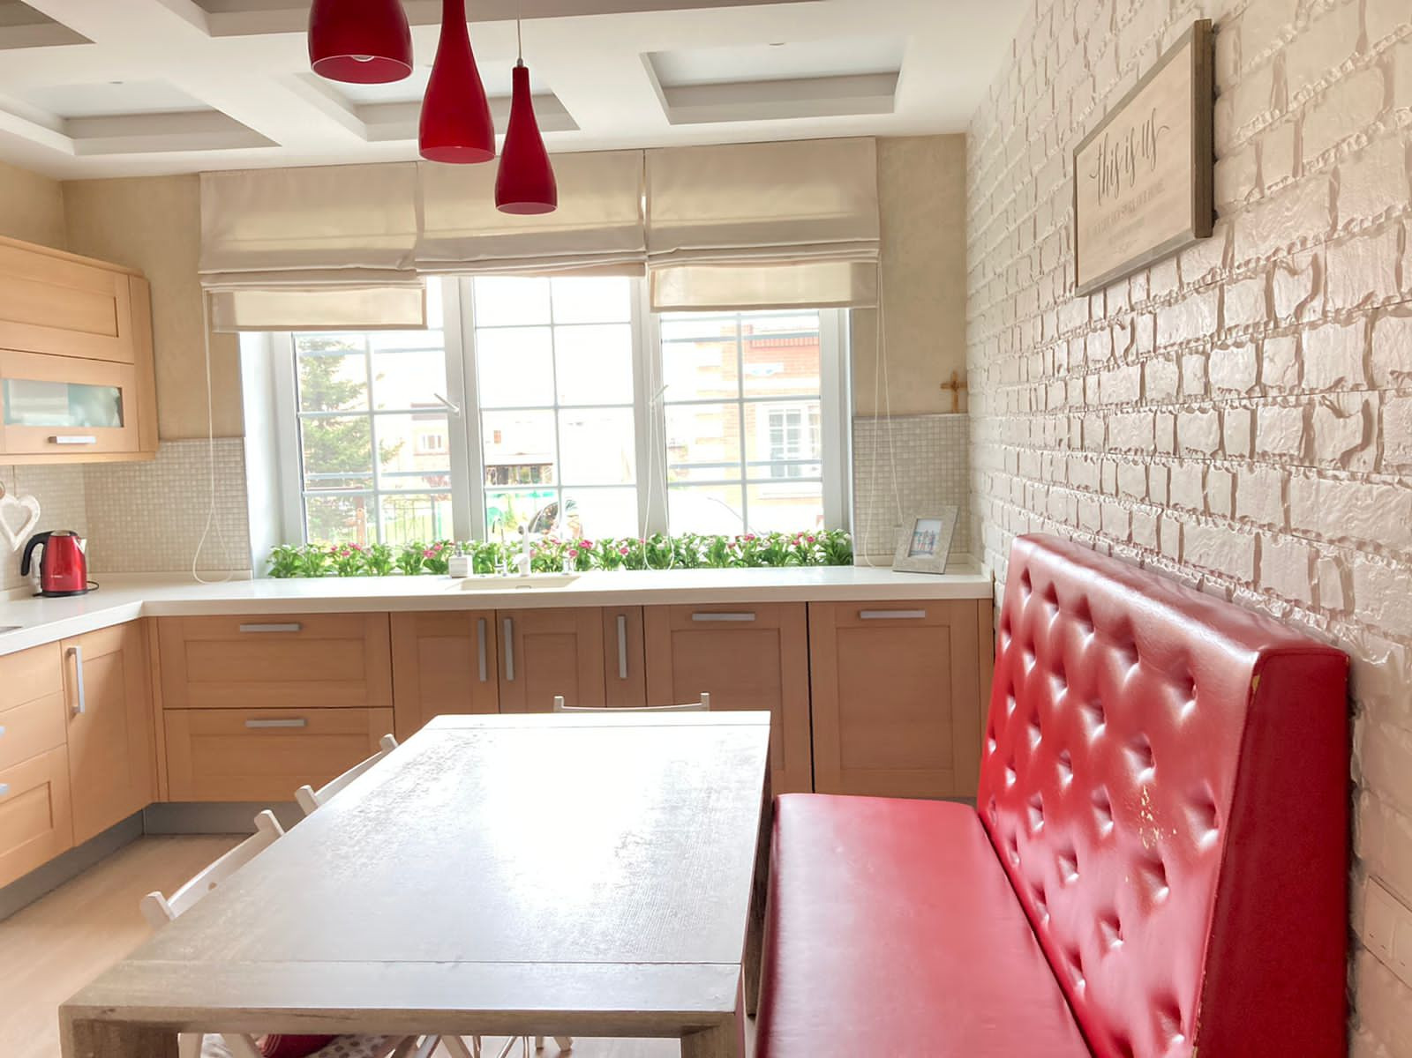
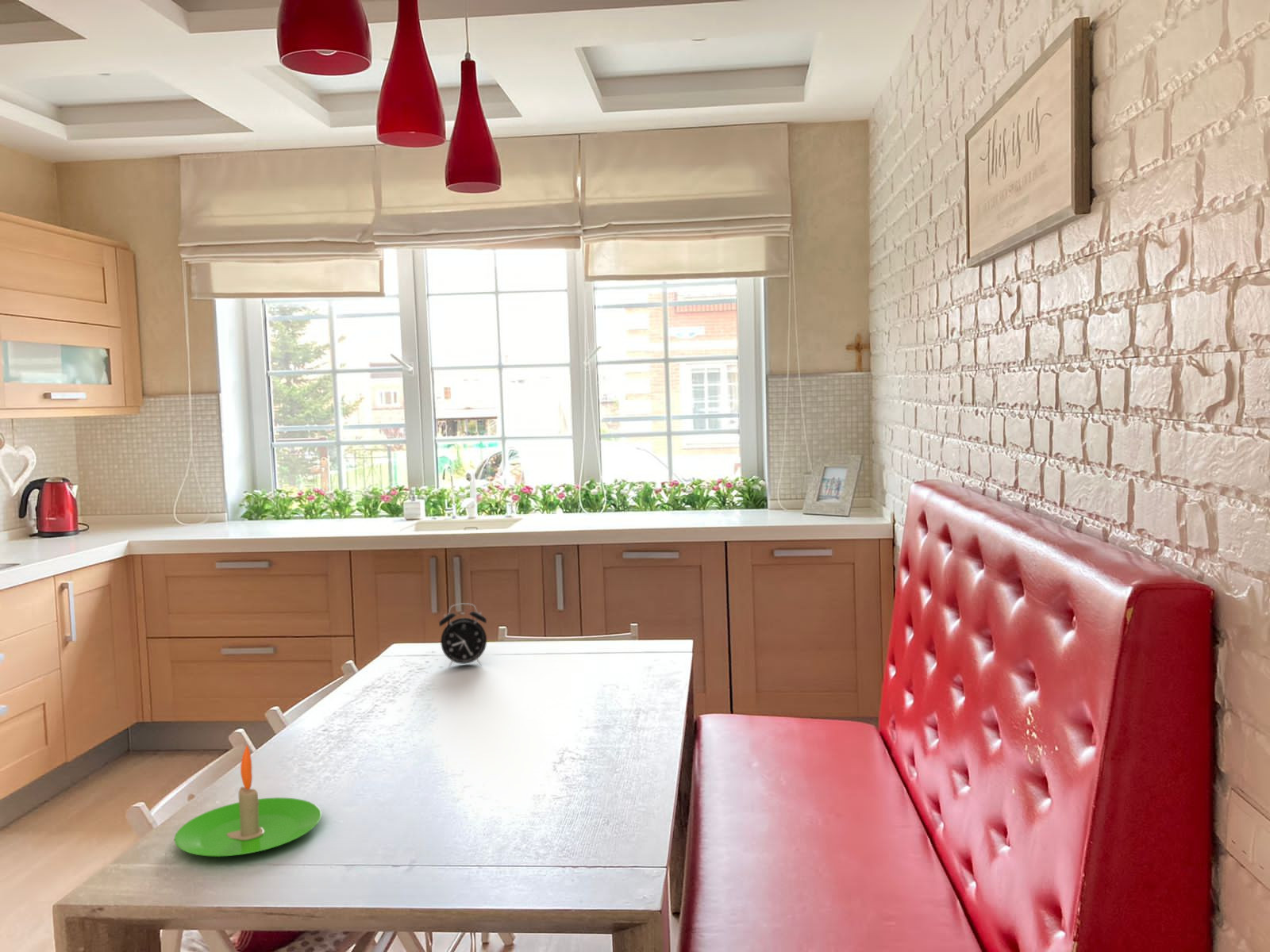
+ alarm clock (463, 635)
+ candle (248, 791)
